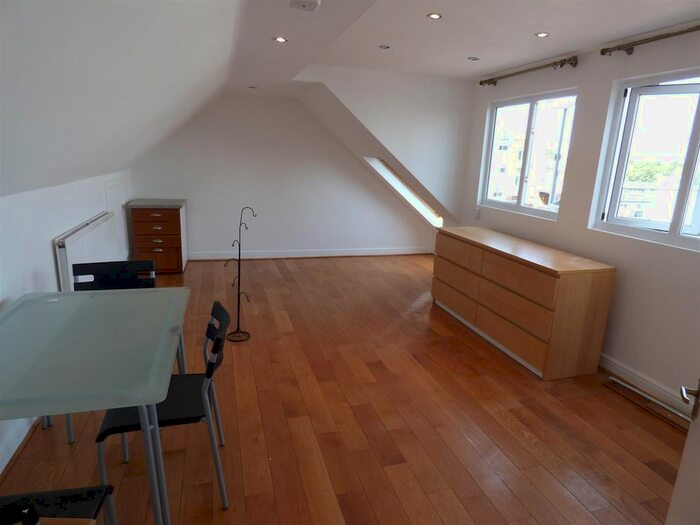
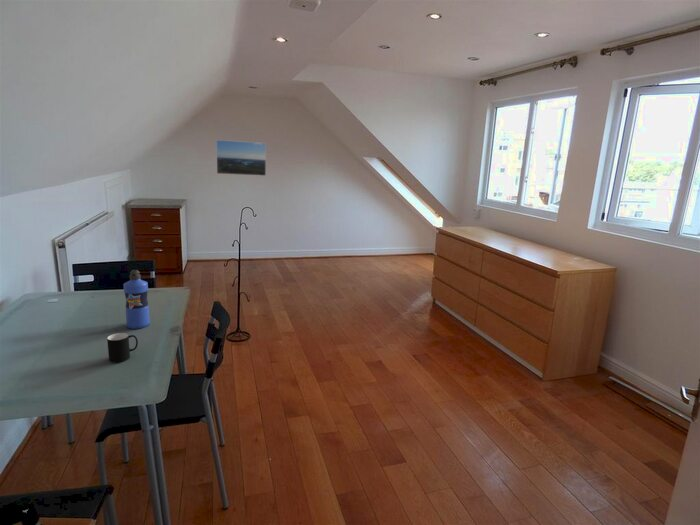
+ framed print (241, 158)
+ water bottle (136, 297)
+ cup (123, 346)
